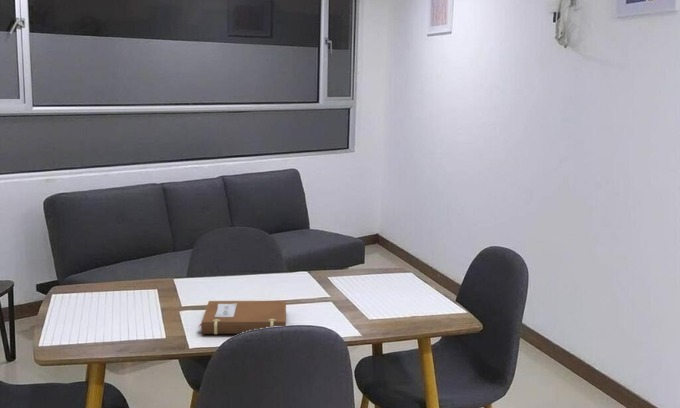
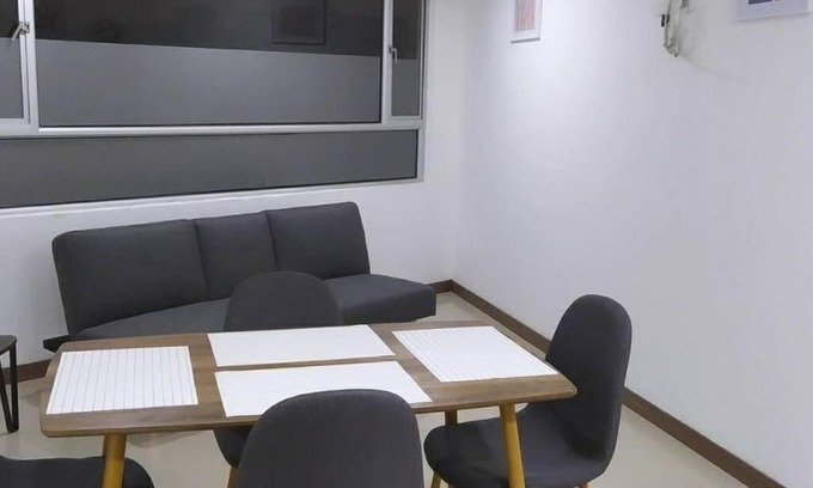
- notebook (243, 317)
